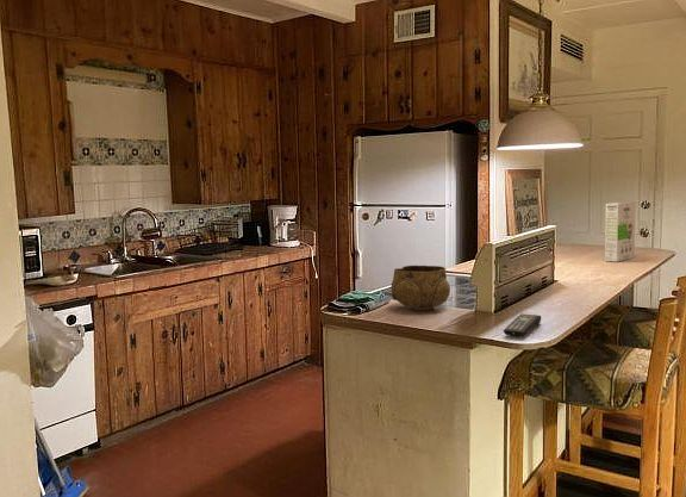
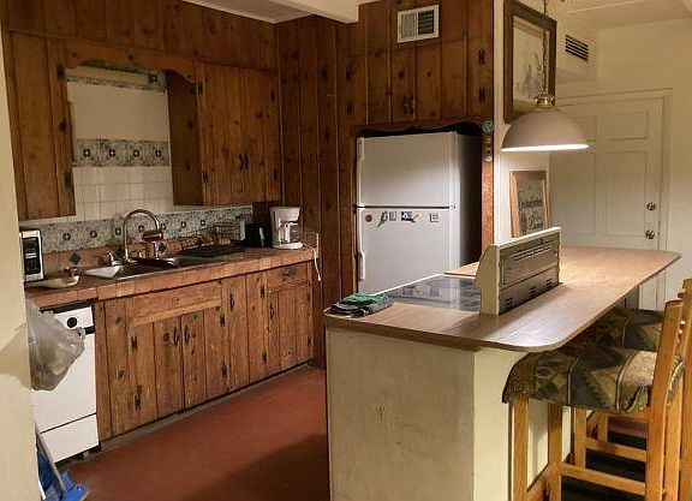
- decorative bowl (420, 287)
- remote control (523, 324)
- cereal box (619, 230)
